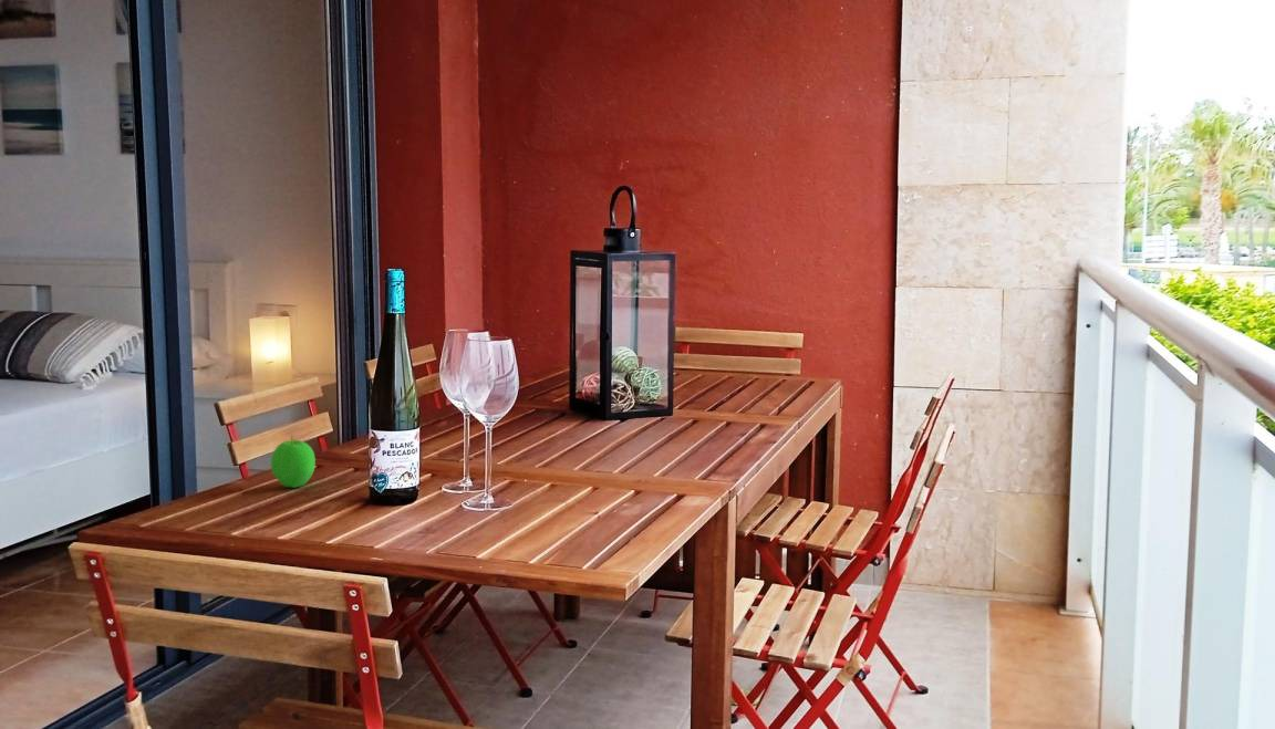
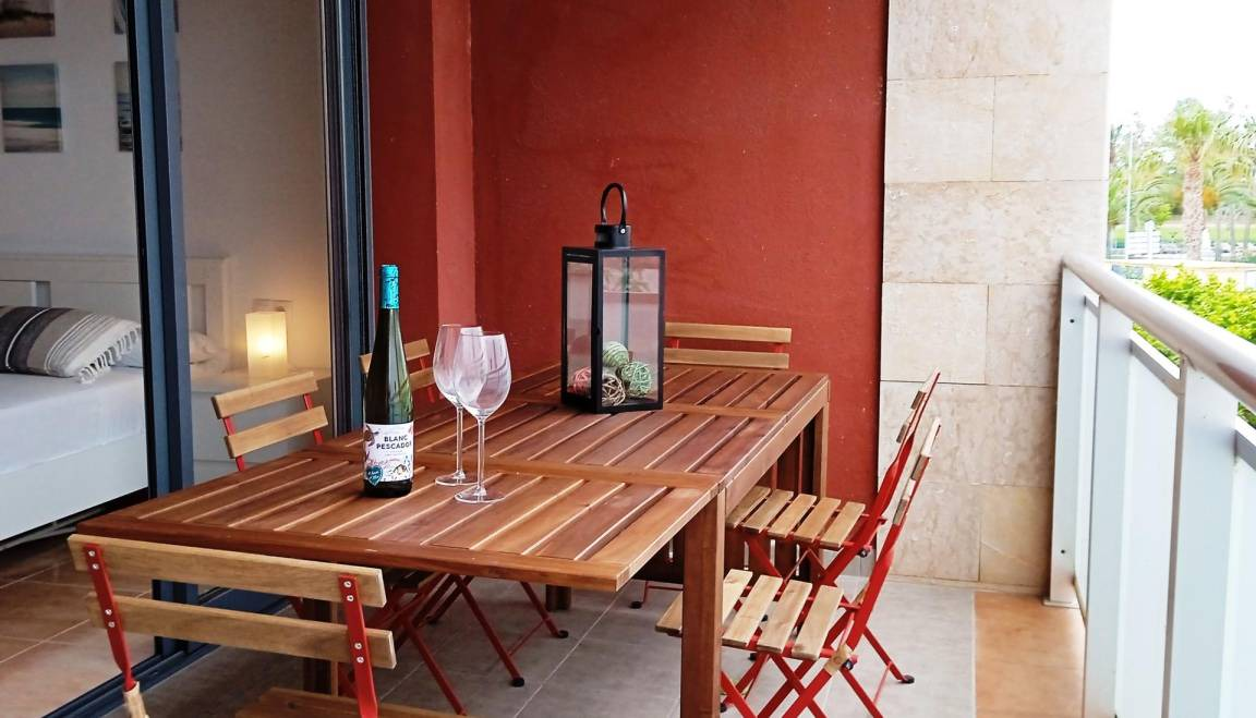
- apple (292, 460)
